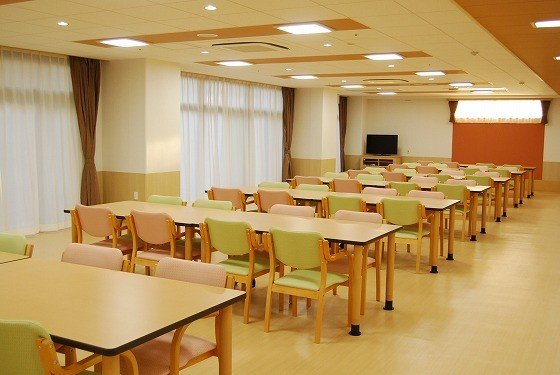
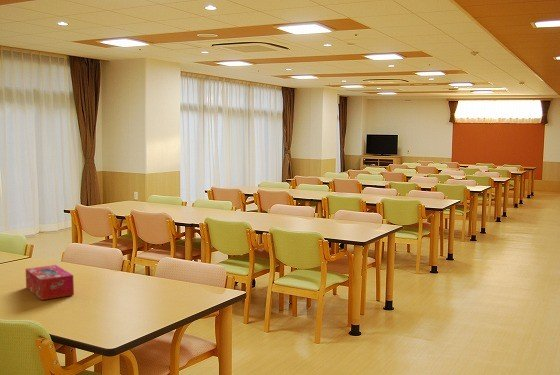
+ tissue box (49, 281)
